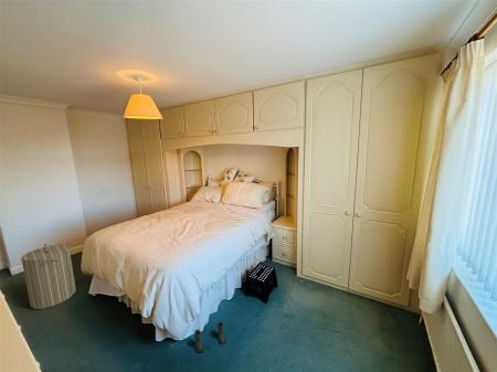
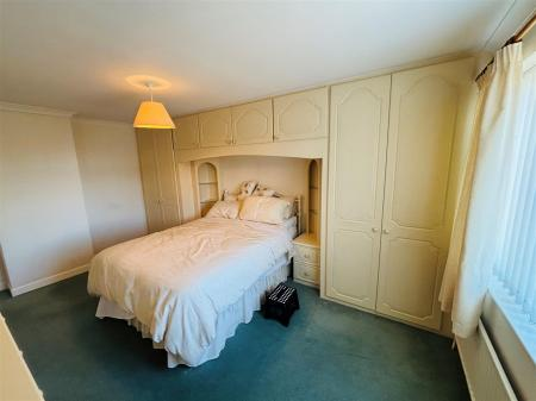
- laundry hamper (50, 270)
- boots (218, 334)
